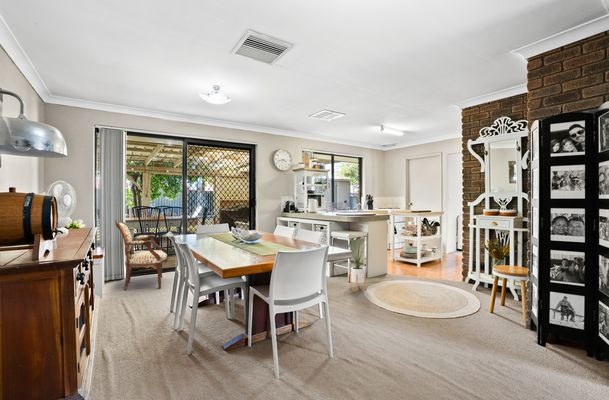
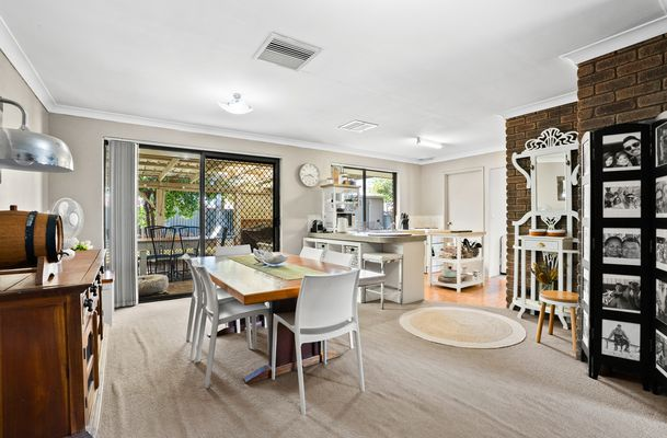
- house plant (358, 261)
- armchair (142, 252)
